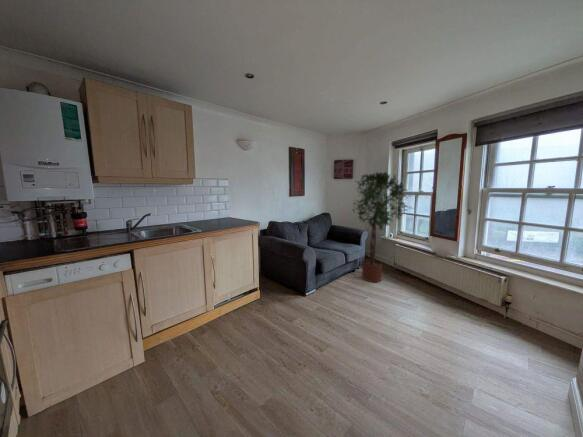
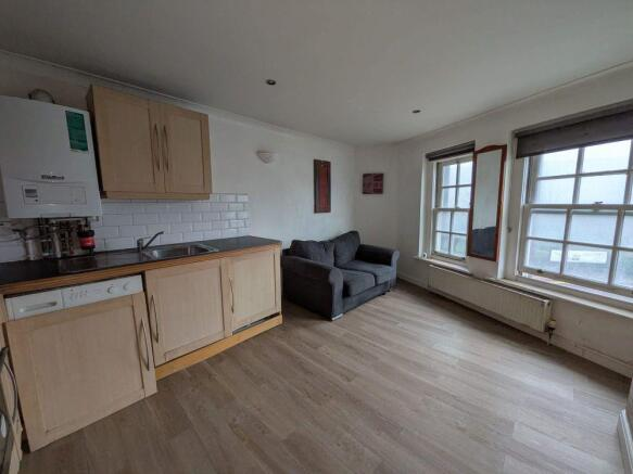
- potted tree (379, 227)
